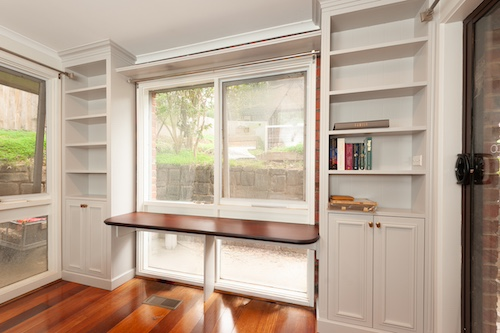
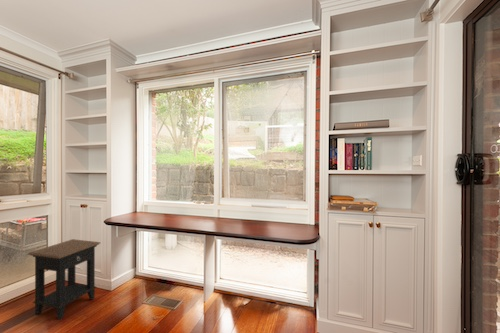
+ side table (68, 276)
